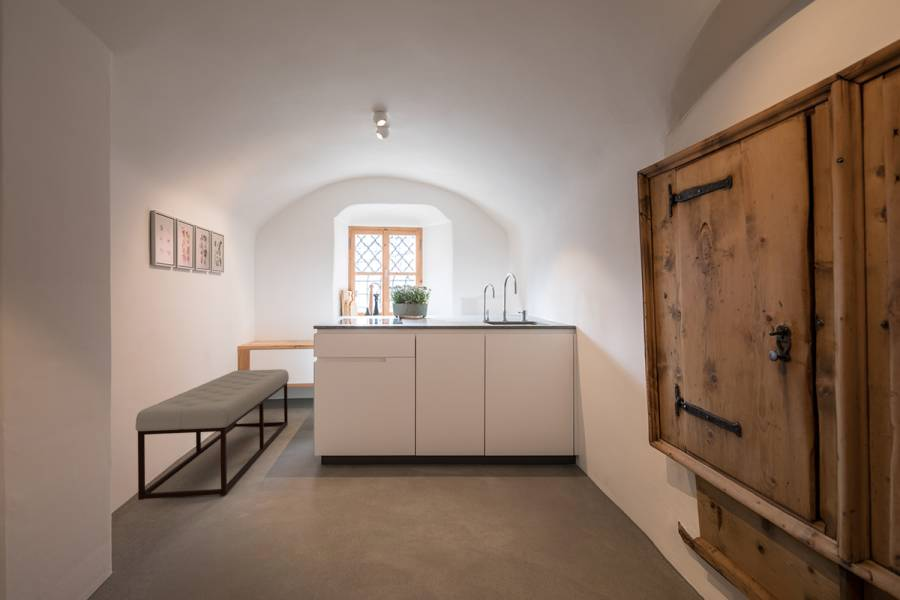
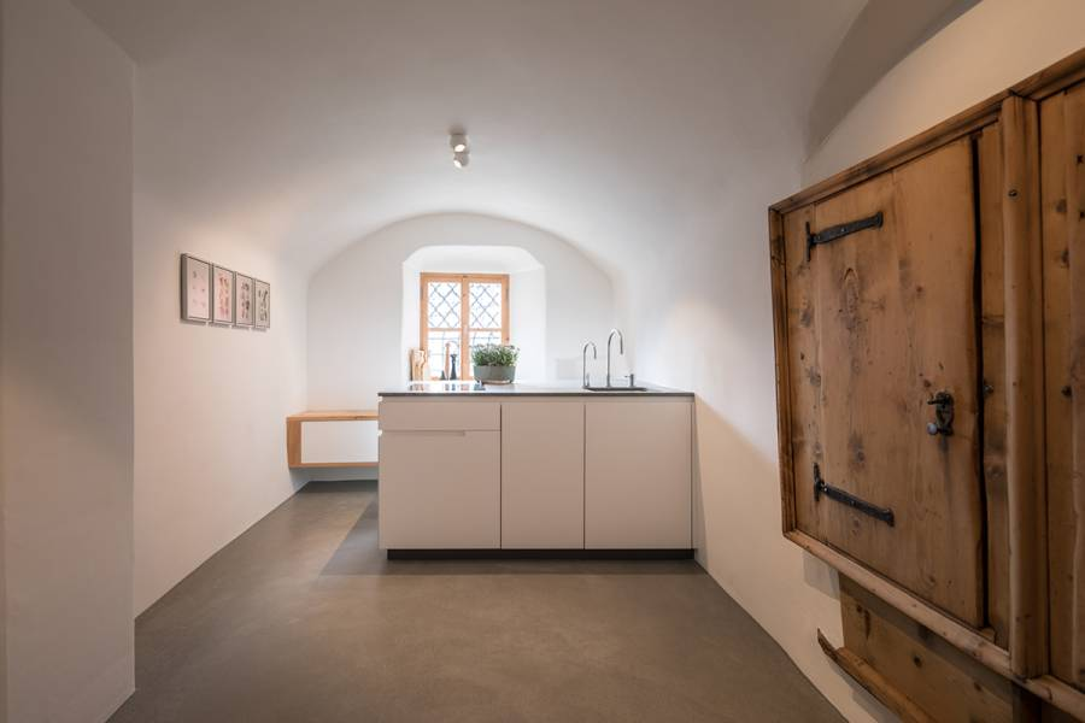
- bench (230, 418)
